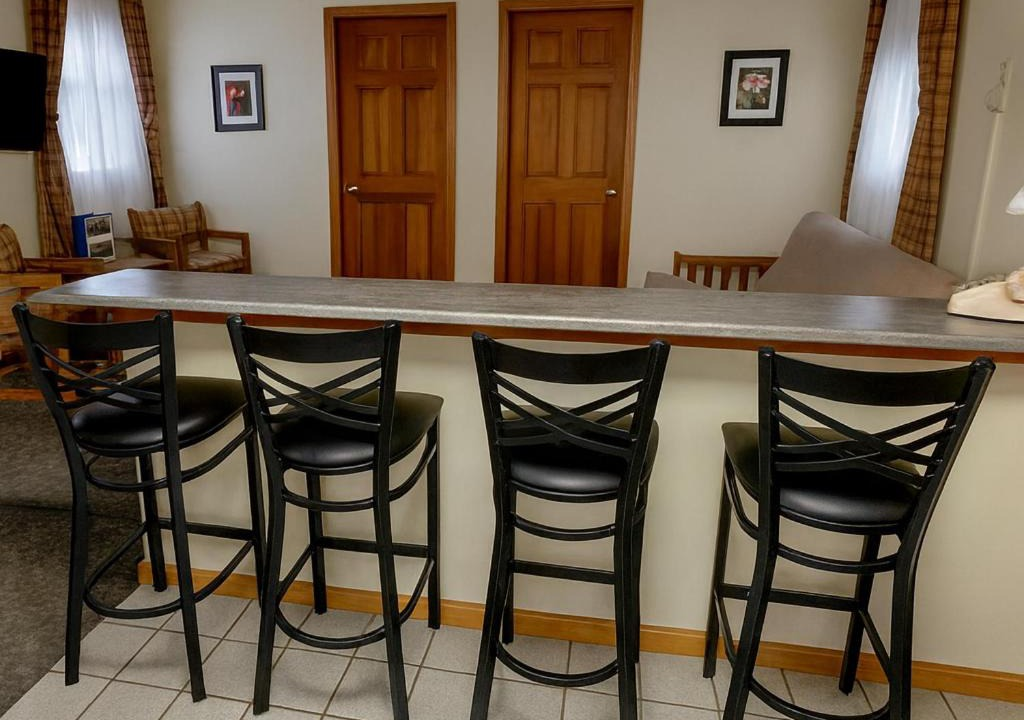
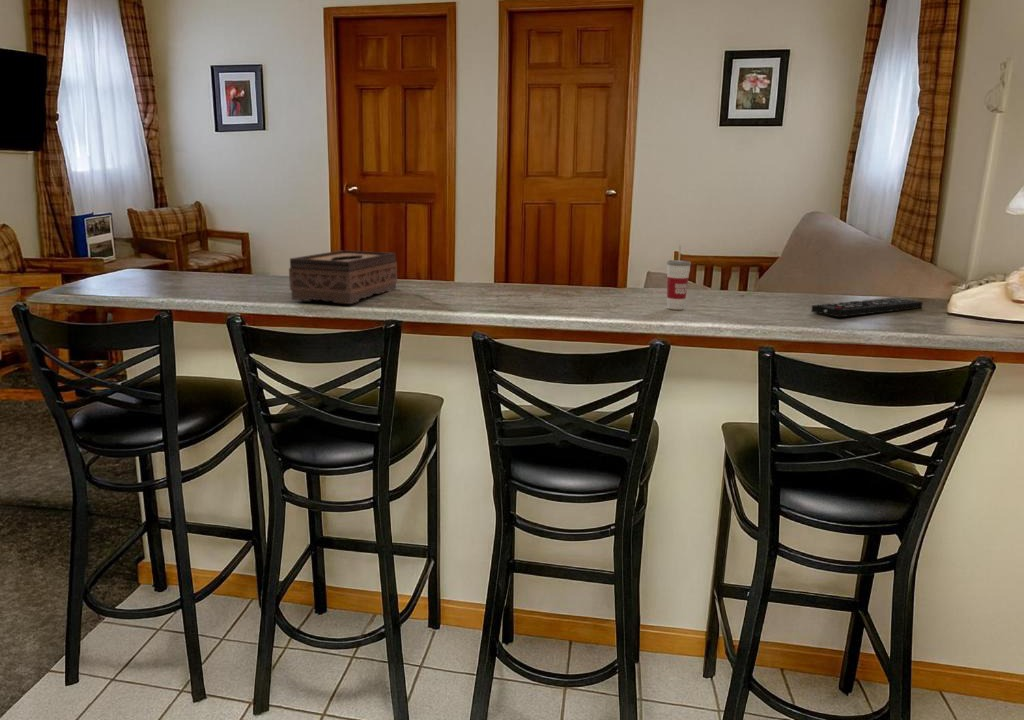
+ remote control (868, 305)
+ tissue box (345, 275)
+ cup (677, 276)
